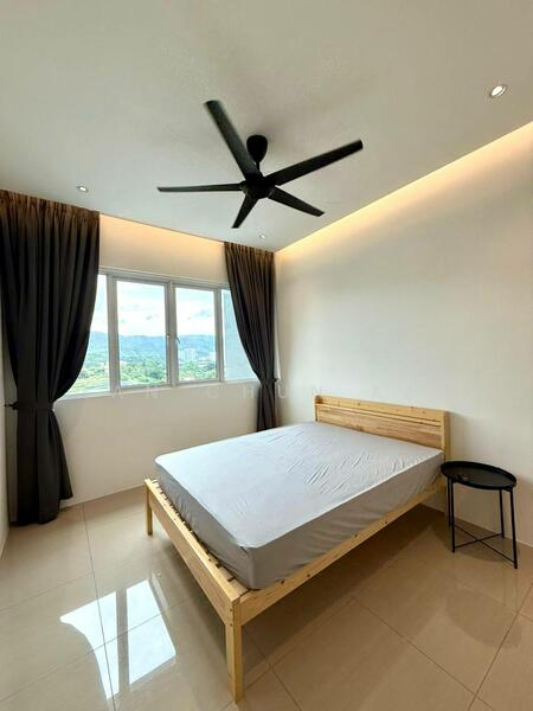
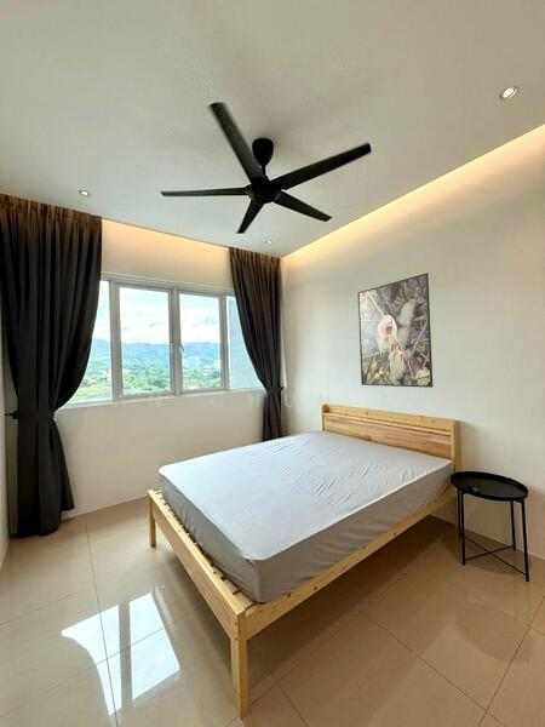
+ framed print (391, 334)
